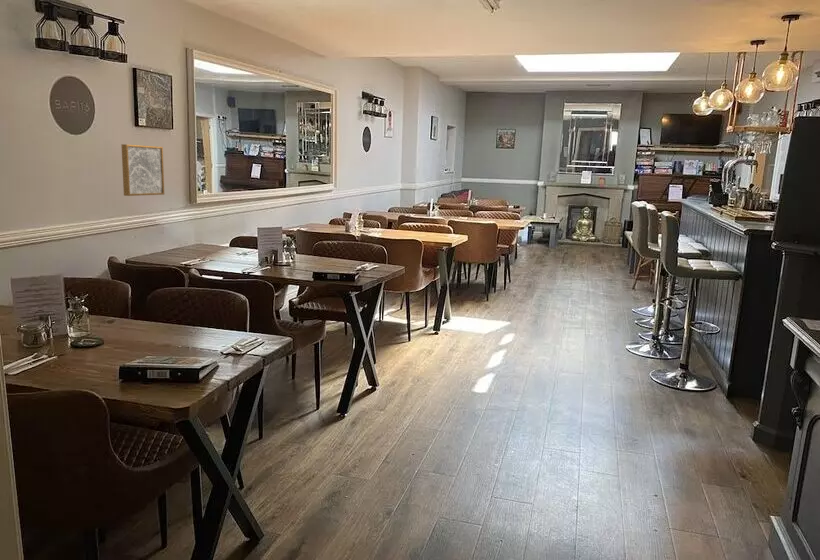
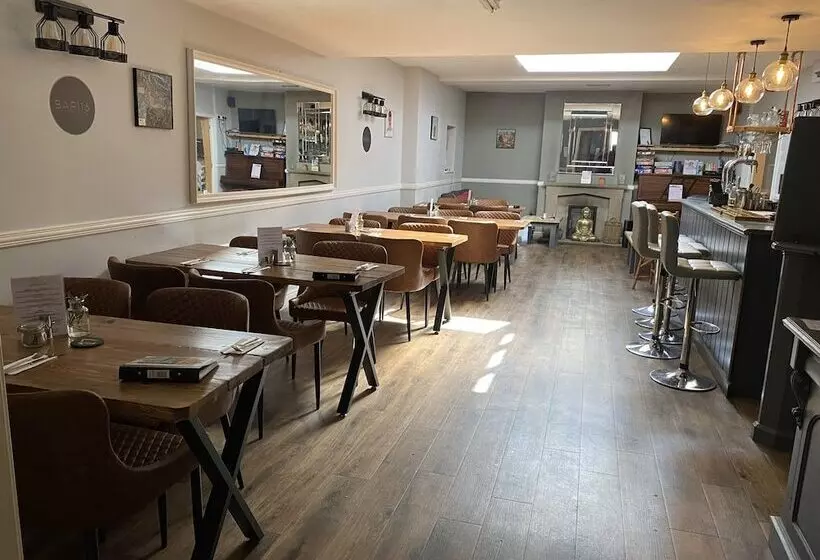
- wall art (143, 170)
